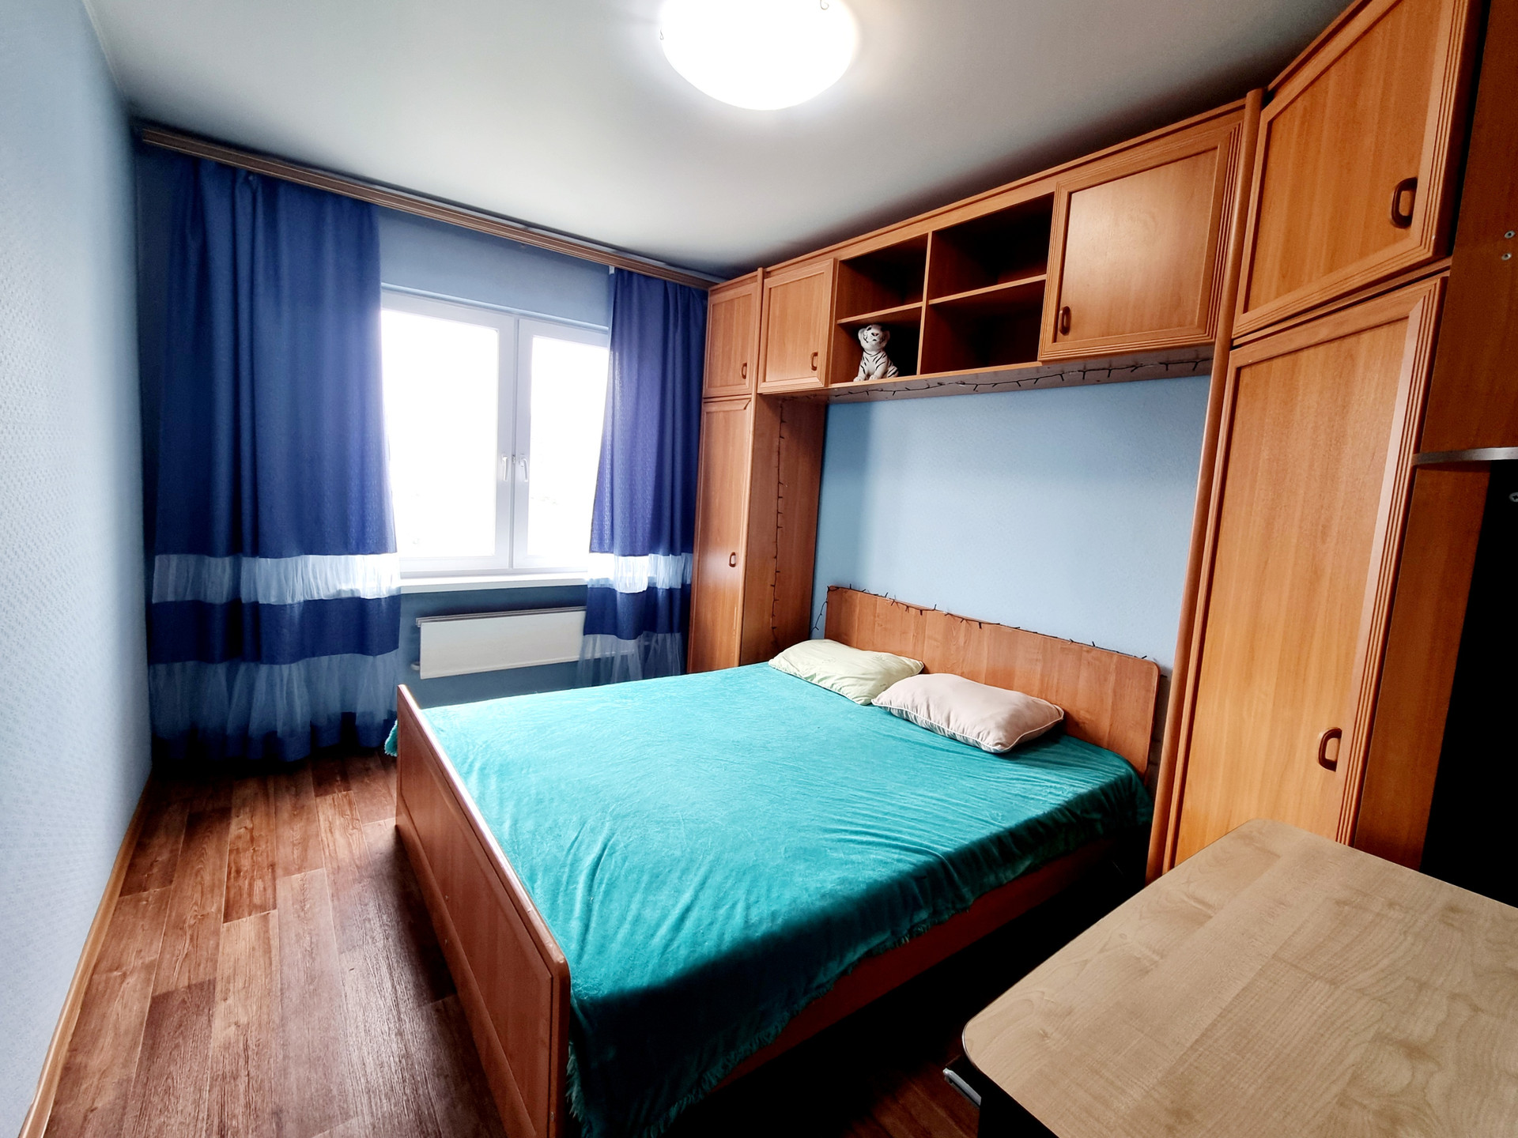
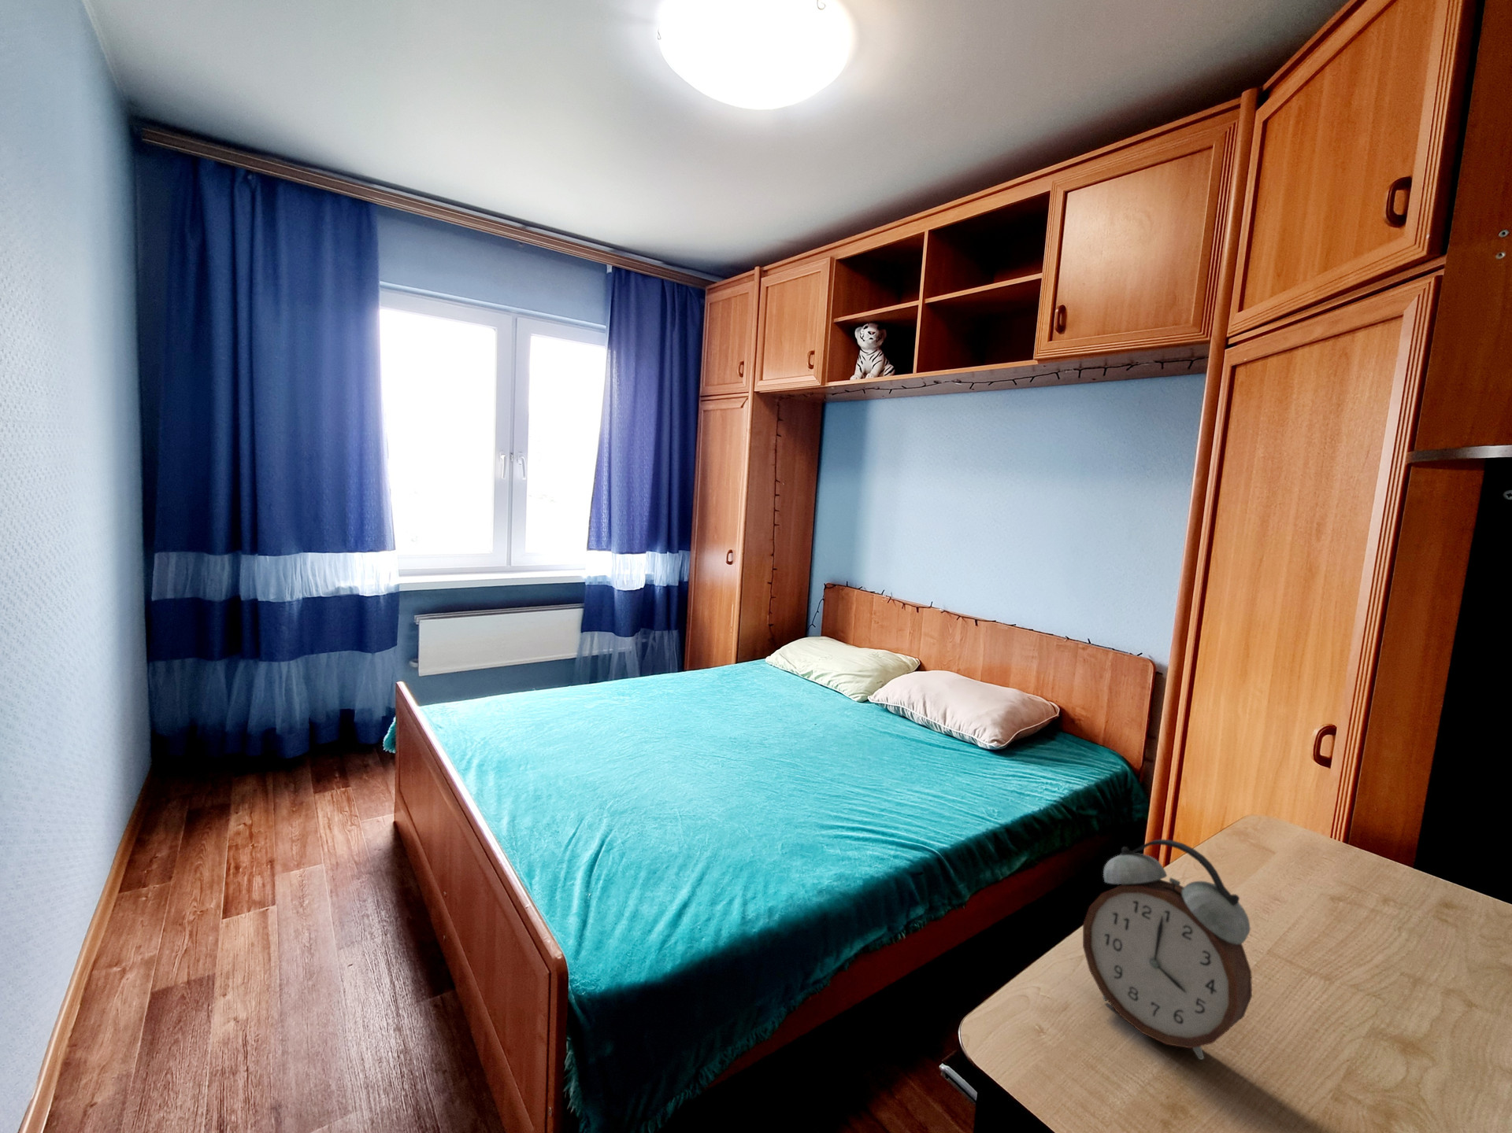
+ alarm clock (1167, 935)
